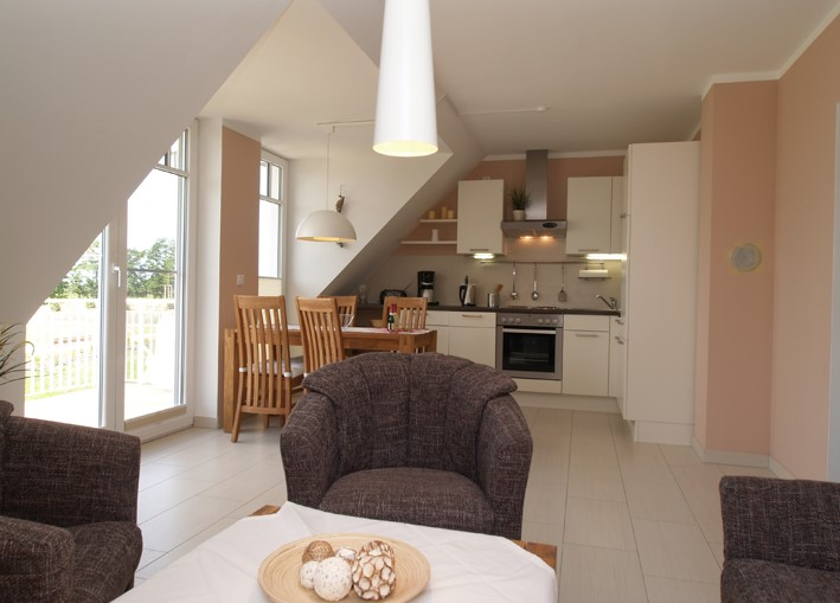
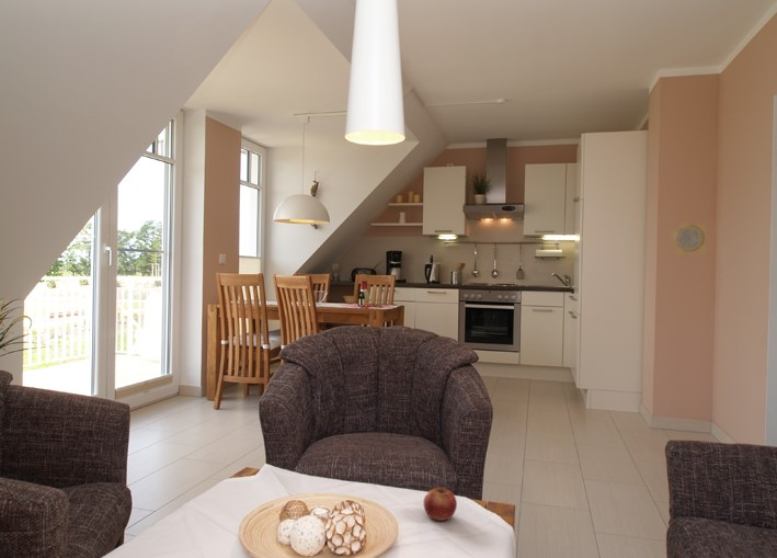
+ apple (439, 500)
